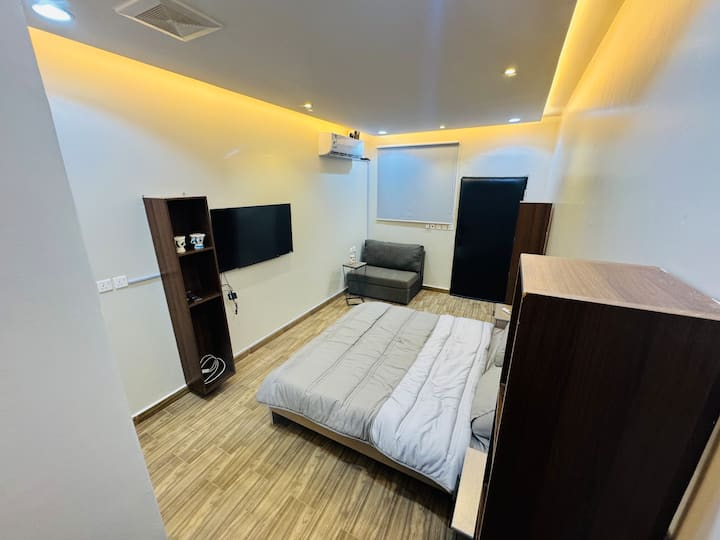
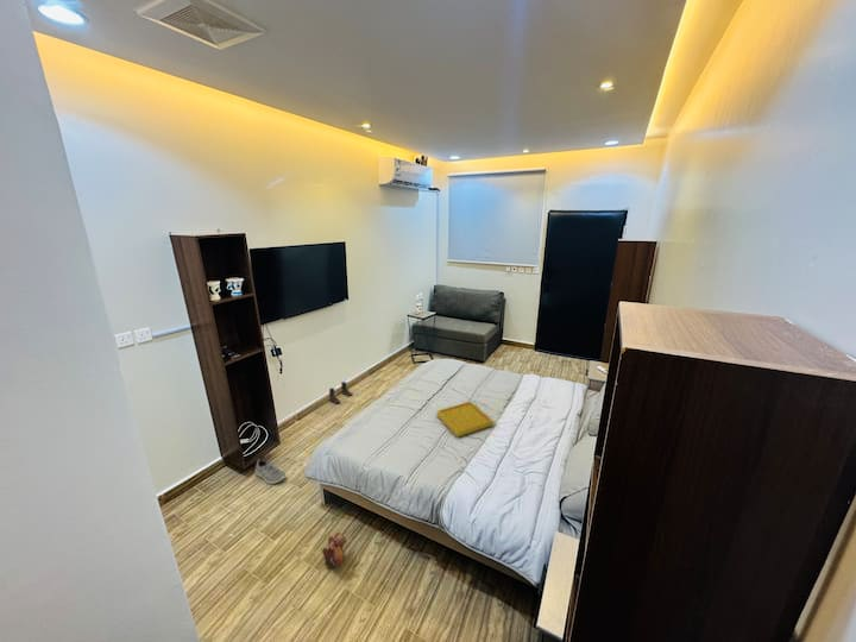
+ boots (341, 392)
+ sneaker (269, 471)
+ plush toy (335, 547)
+ serving tray (464, 417)
